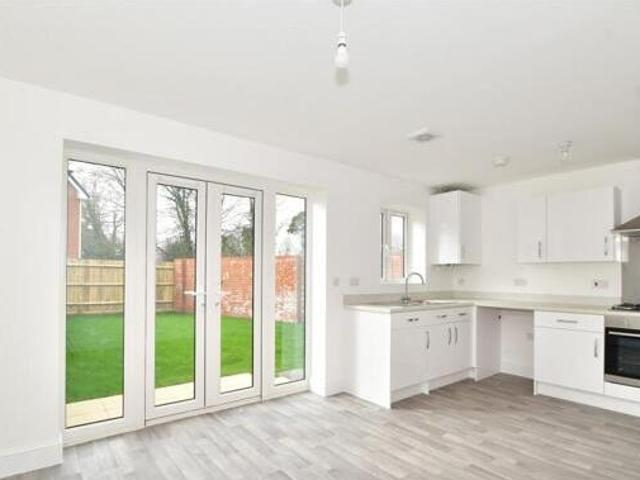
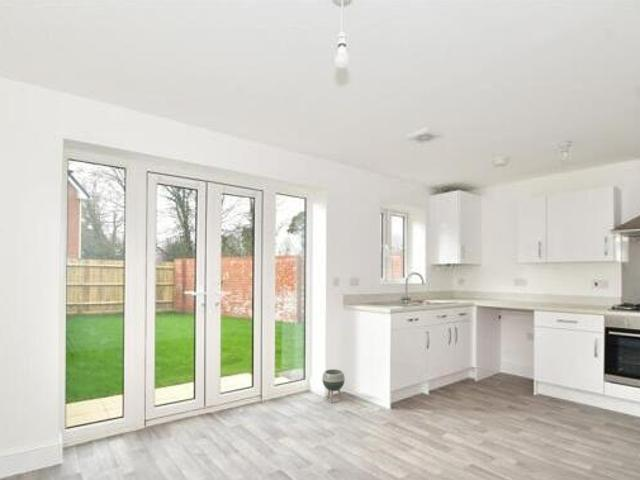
+ planter (333, 386)
